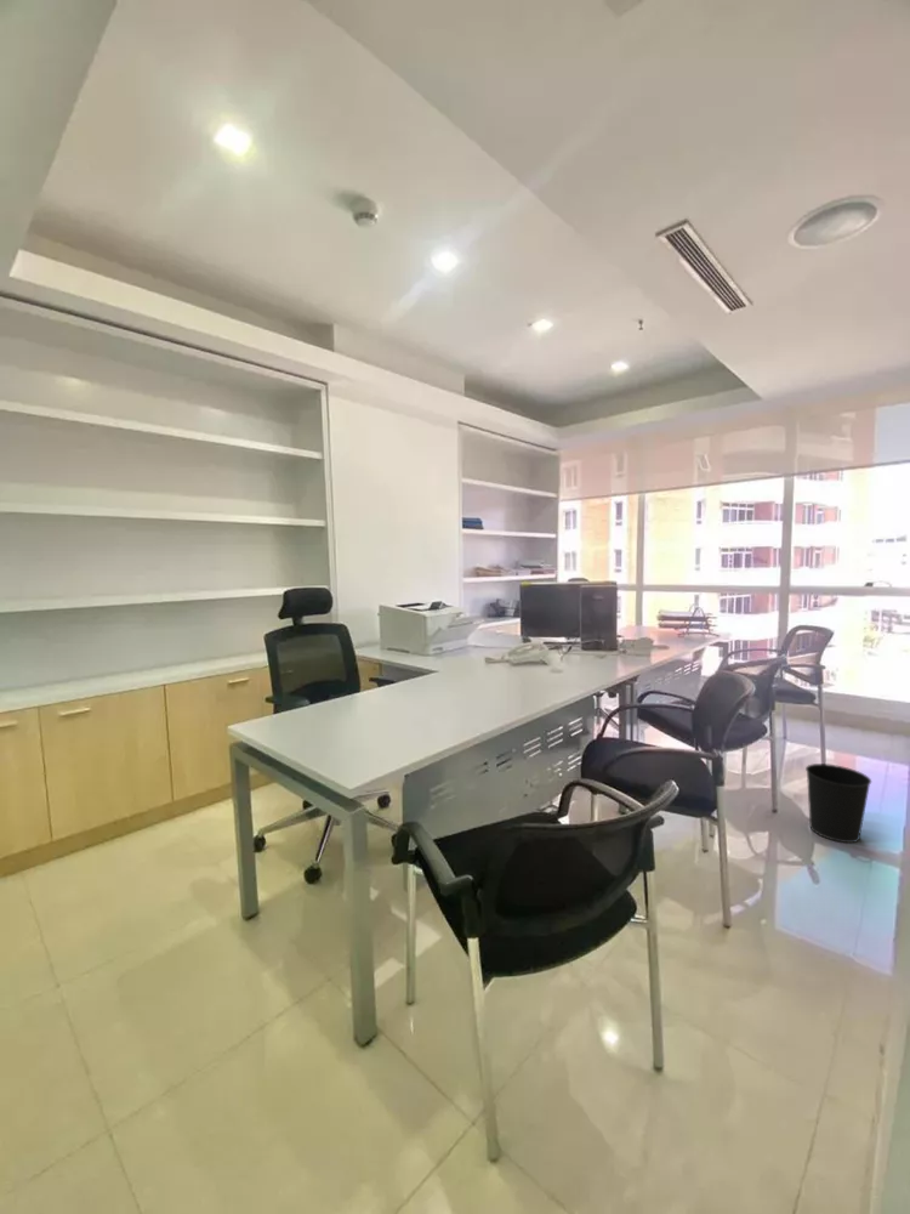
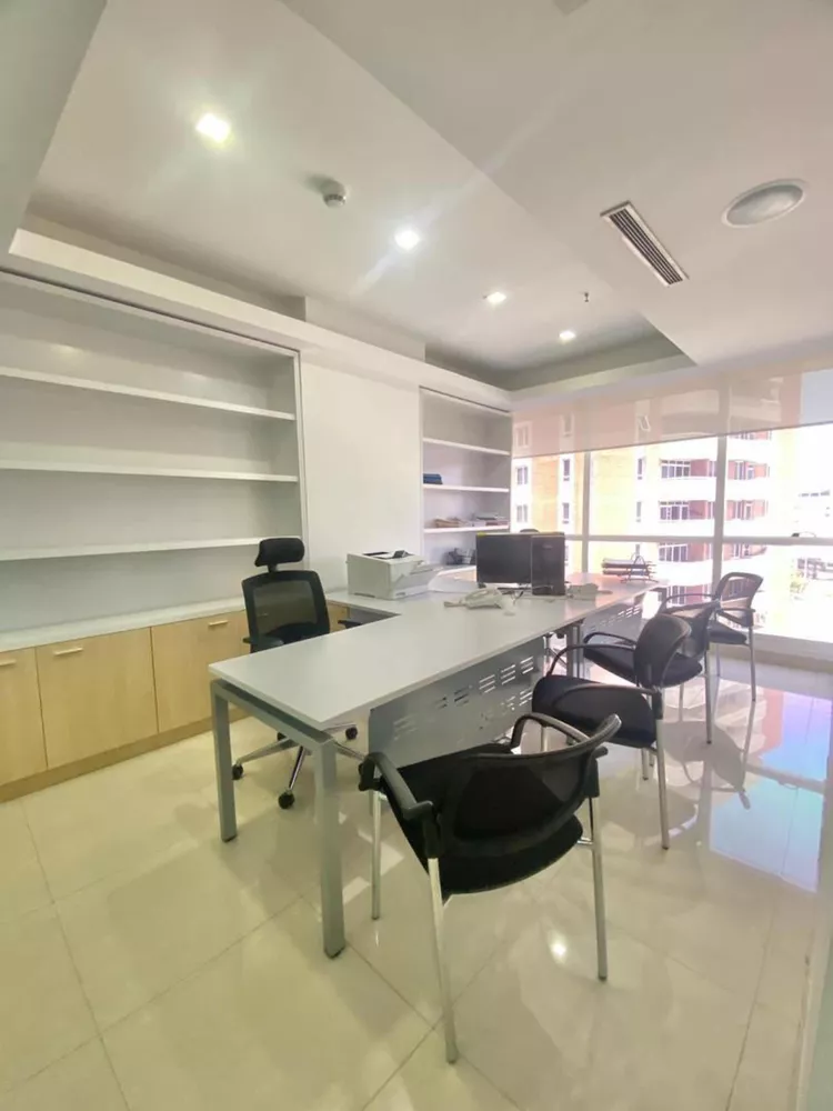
- wastebasket (835, 802)
